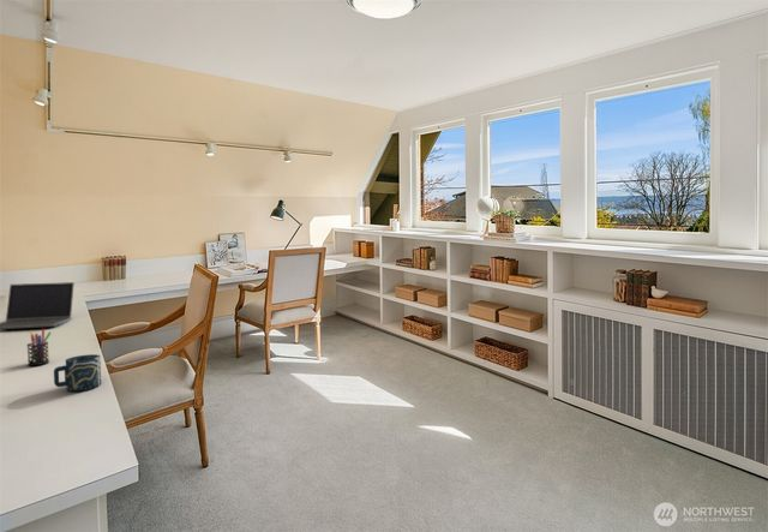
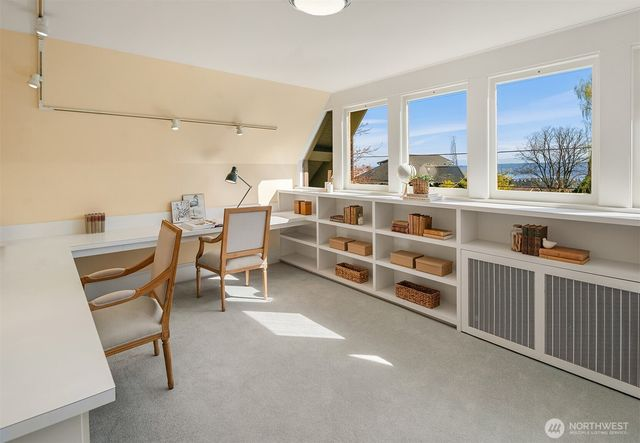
- laptop computer (31, 304)
- pen holder (40, 345)
- cup (77, 372)
